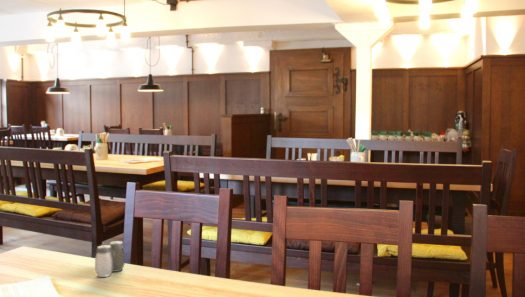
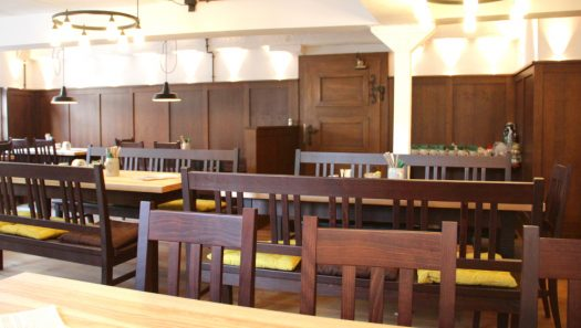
- salt and pepper shaker (110, 258)
